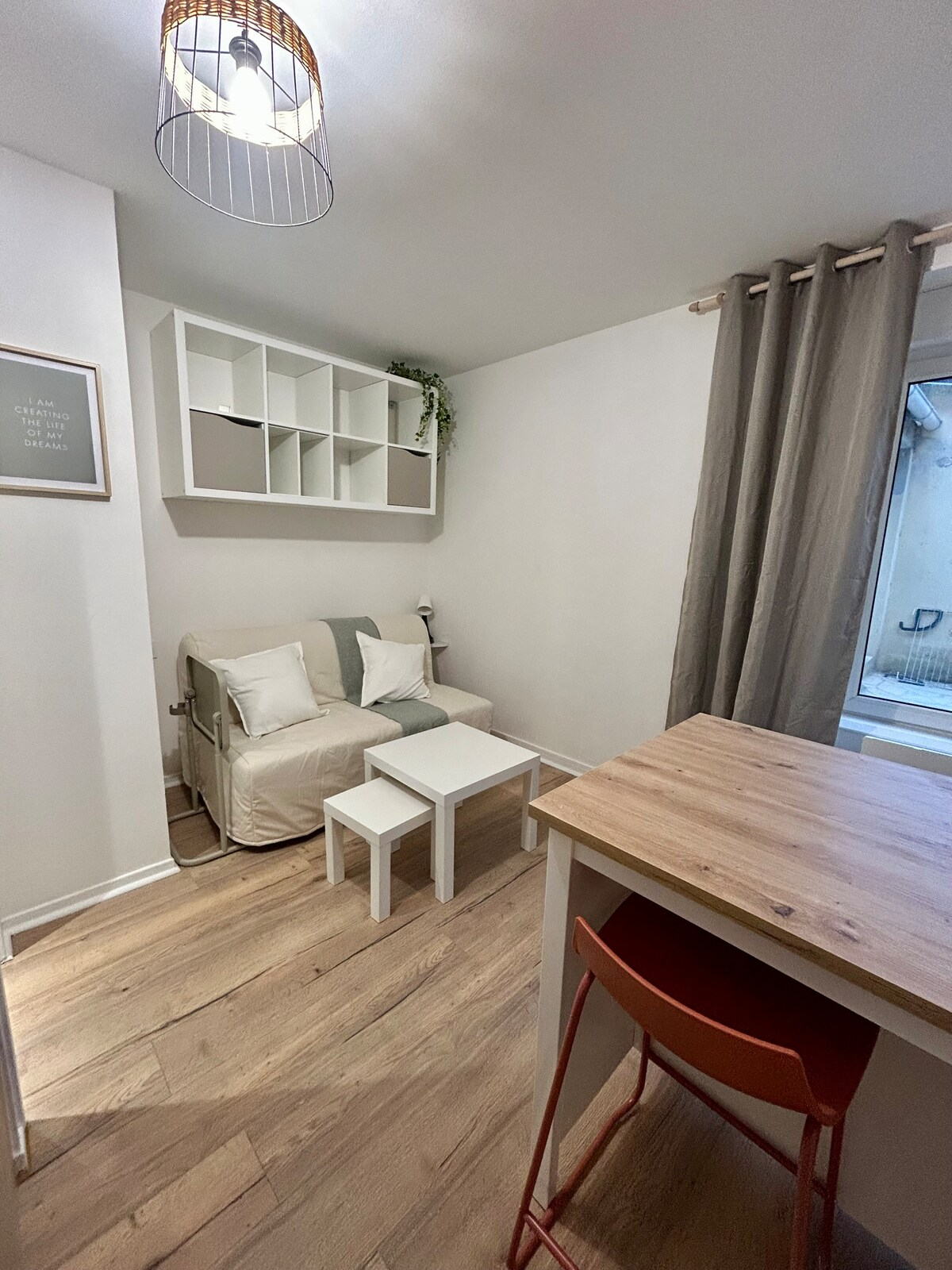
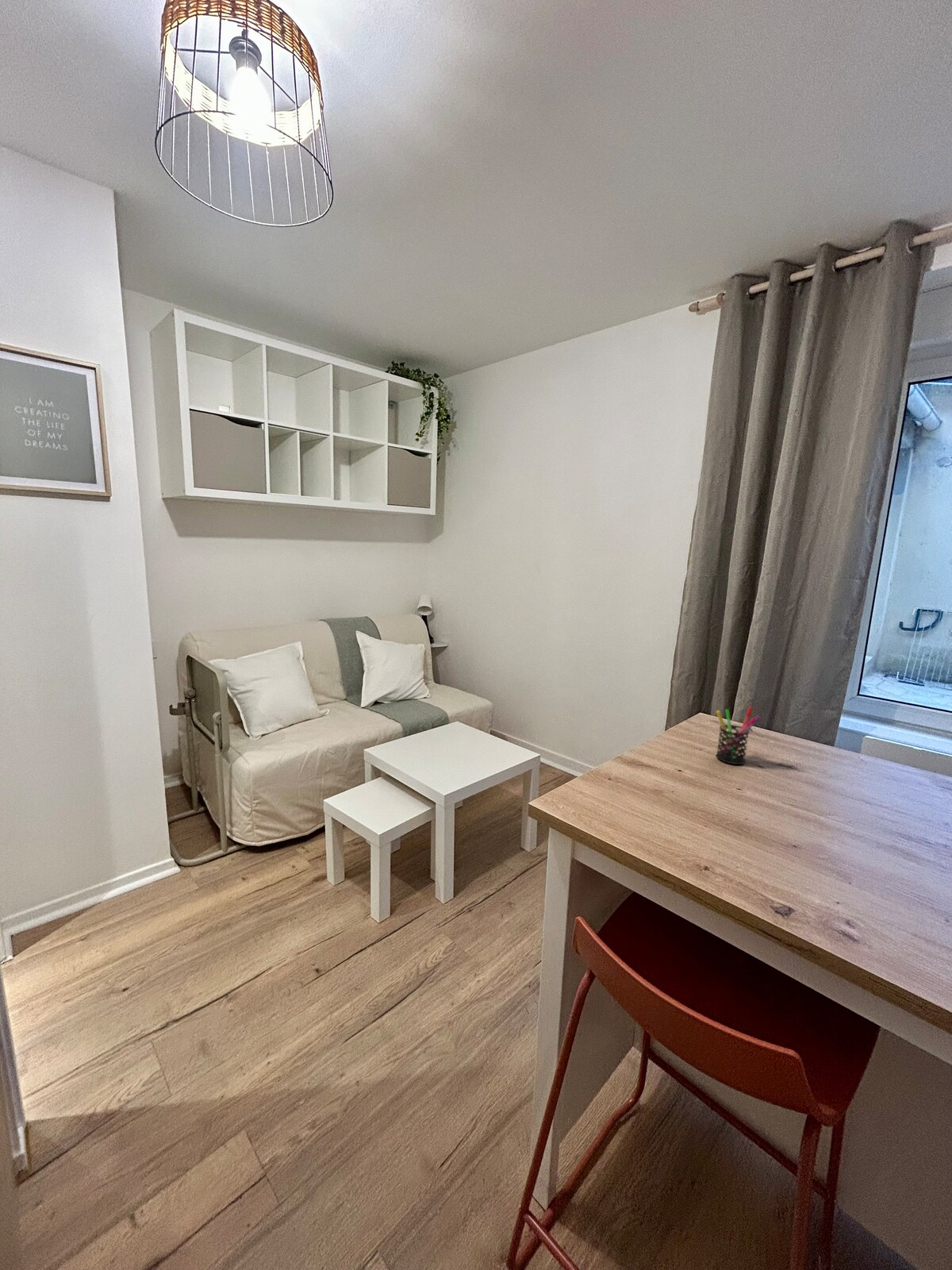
+ pen holder (733, 733)
